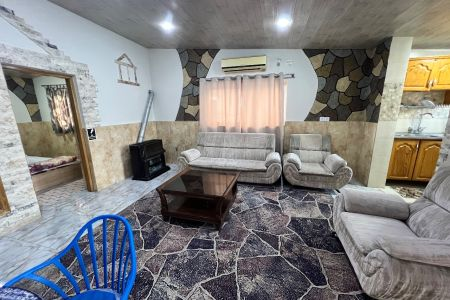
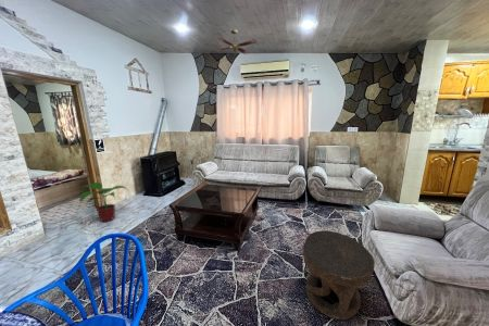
+ ceiling fan (234, 42)
+ potted plant (99, 206)
+ side table (334, 272)
